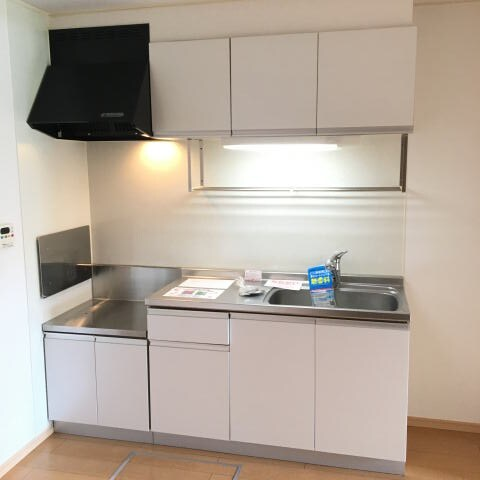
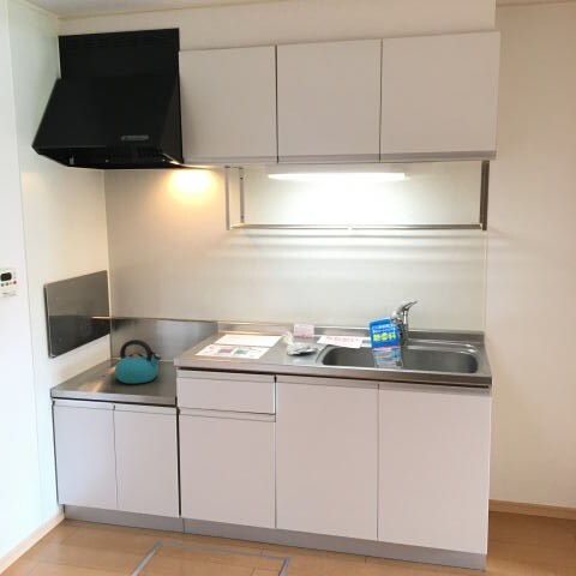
+ kettle (138, 359)
